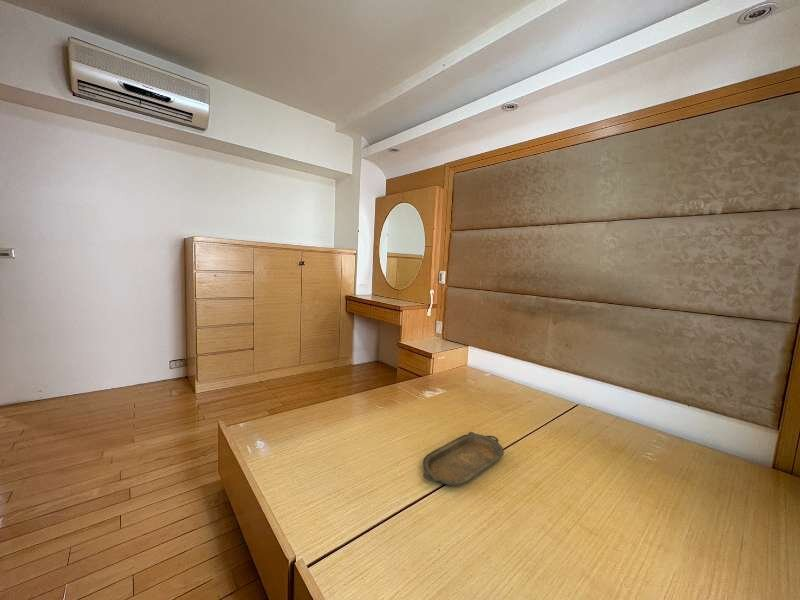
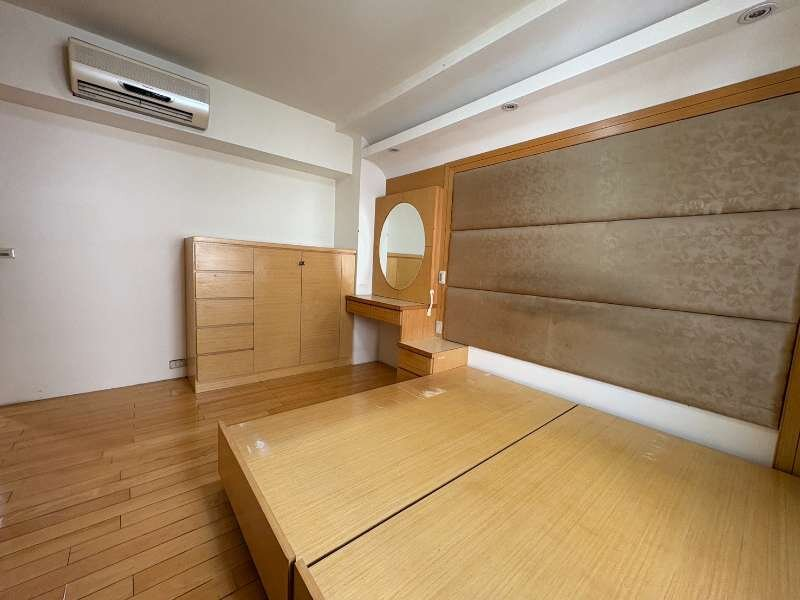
- serving tray (464, 458)
